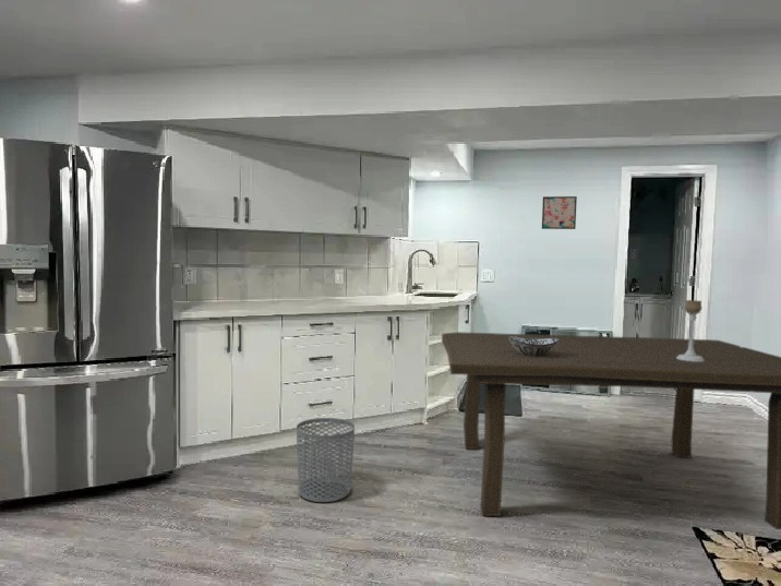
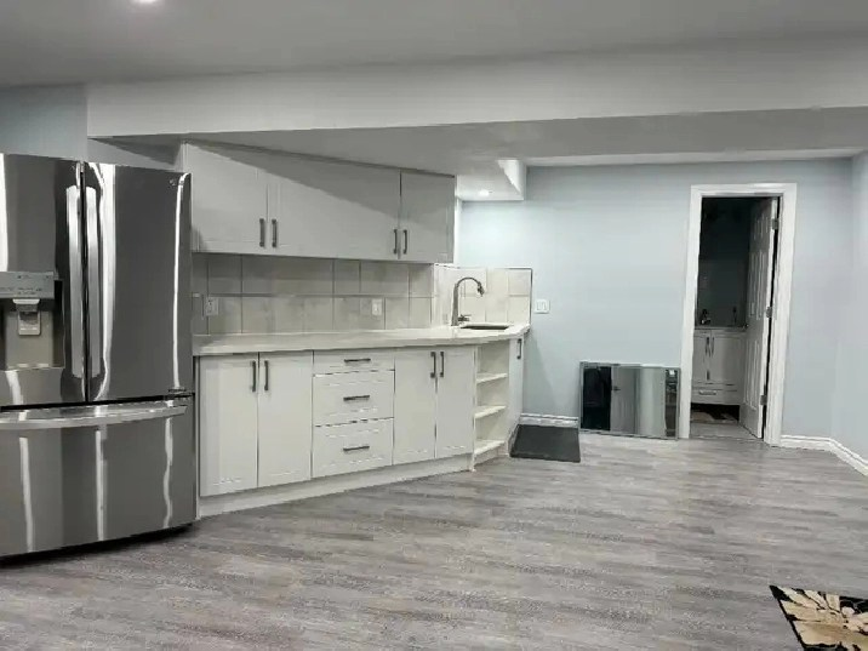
- wall art (558, 213)
- waste bin (325, 458)
- candle holder (692, 330)
- dining table (604, 385)
- decorative bowl (533, 346)
